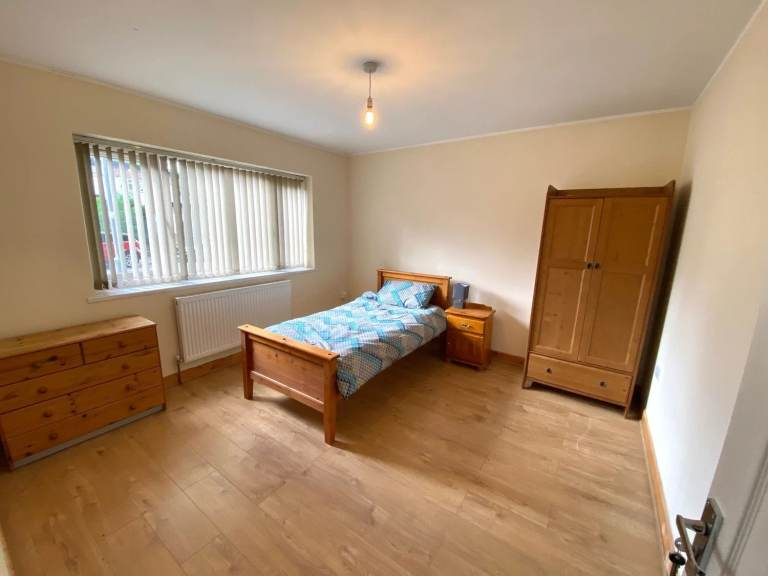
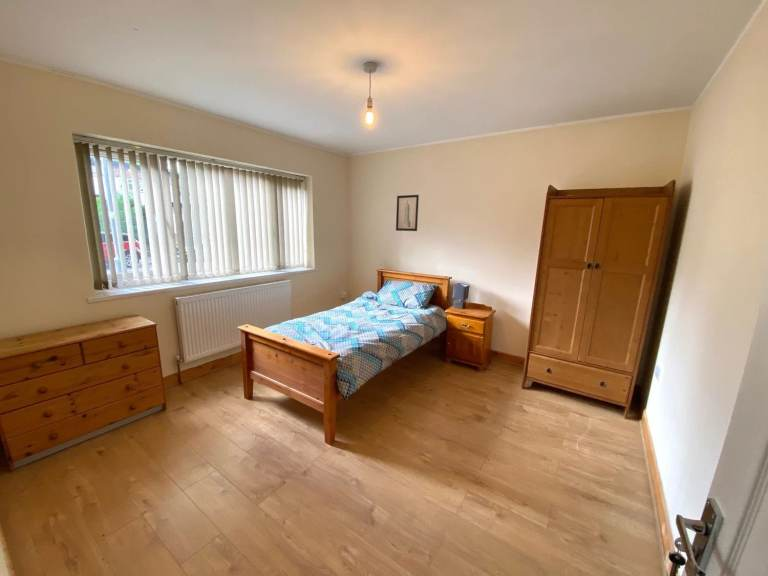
+ wall art (406, 213)
